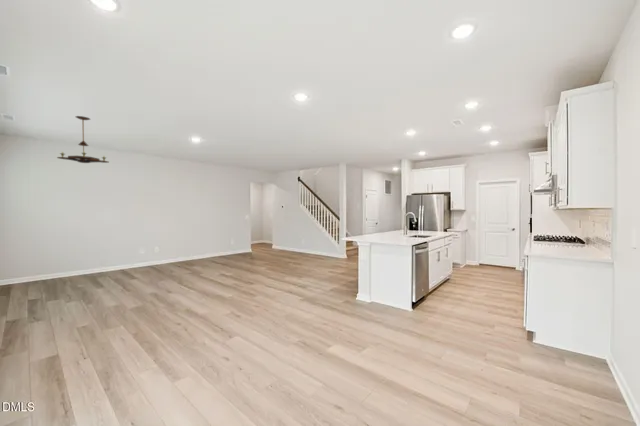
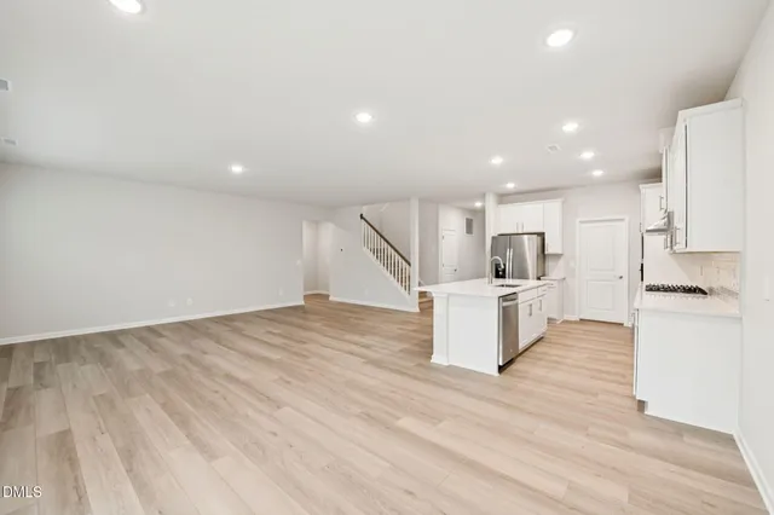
- chandelier (83, 139)
